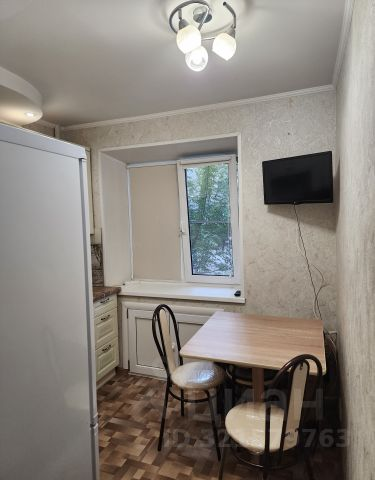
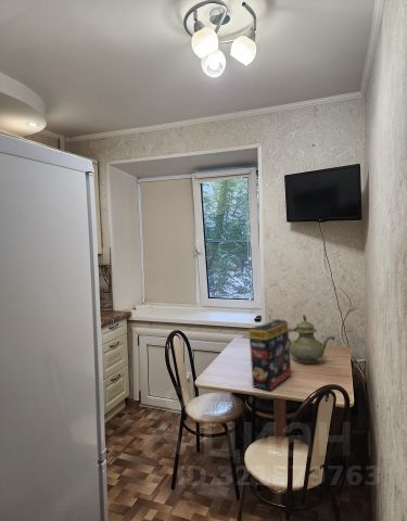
+ teapot (308, 338)
+ cereal box (270, 352)
